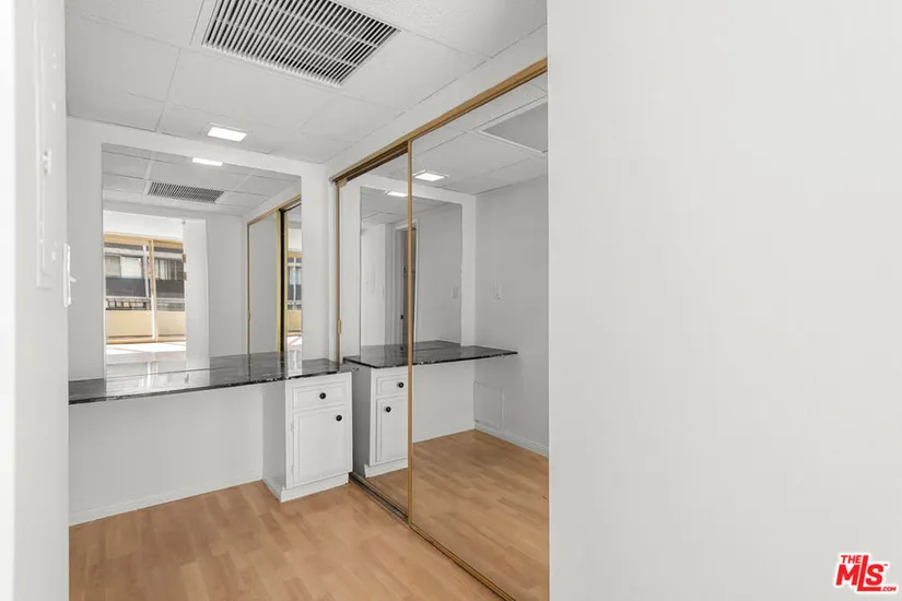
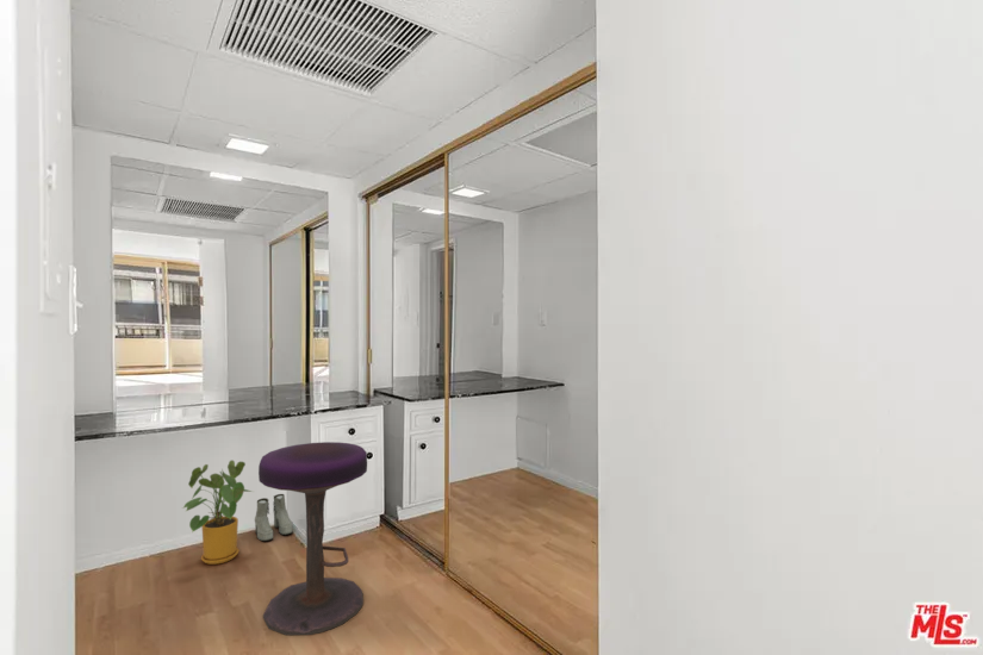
+ house plant (216, 512)
+ stool (315, 526)
+ boots (274, 516)
